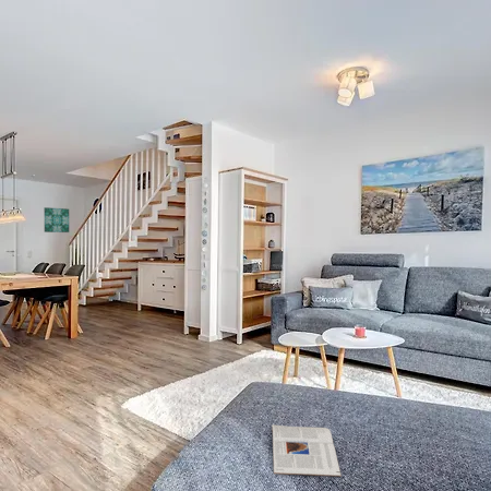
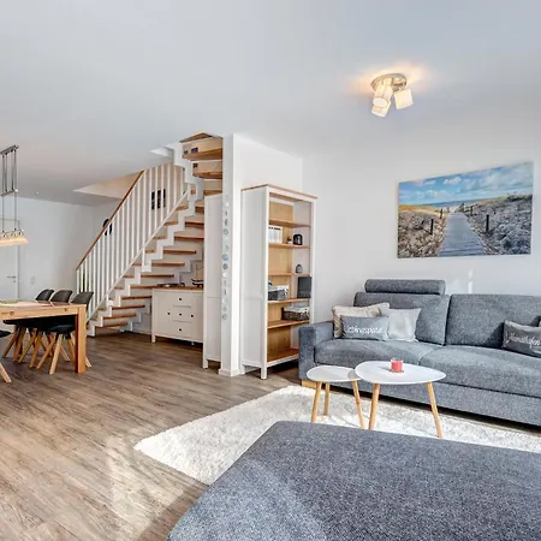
- magazine (302, 443)
- wall art (57, 219)
